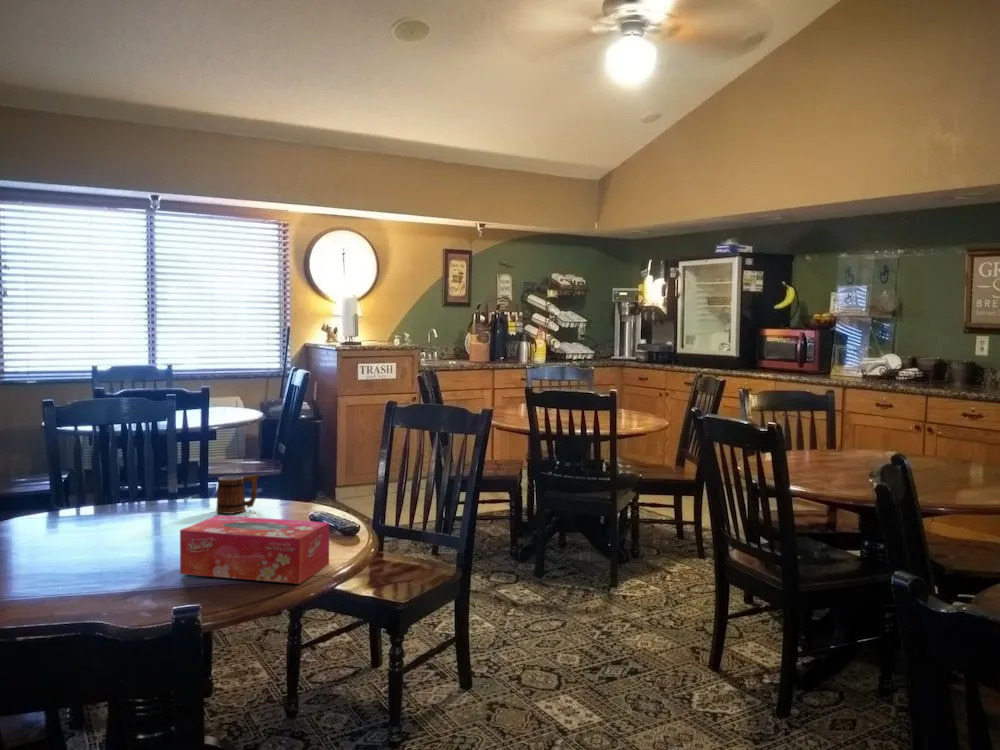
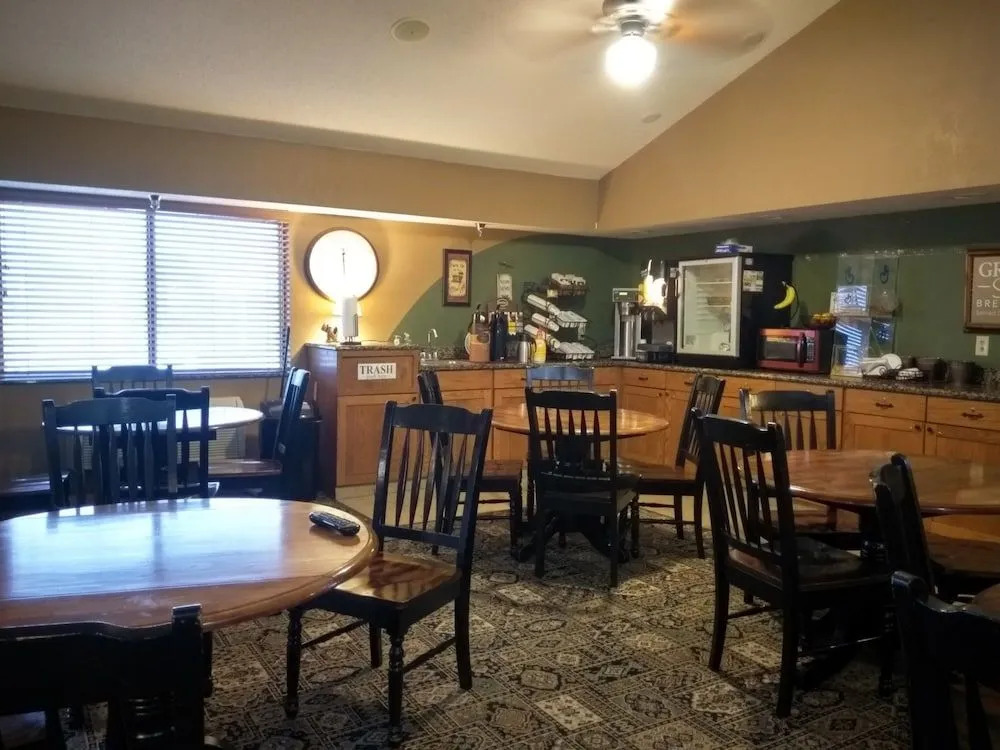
- tissue box (256, 547)
- mug (237, 492)
